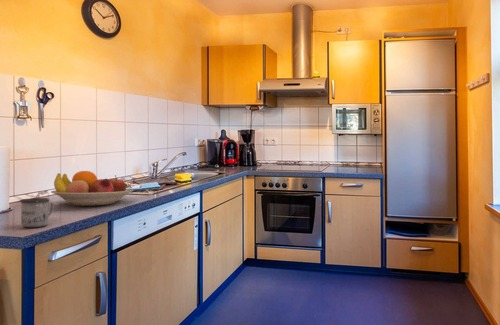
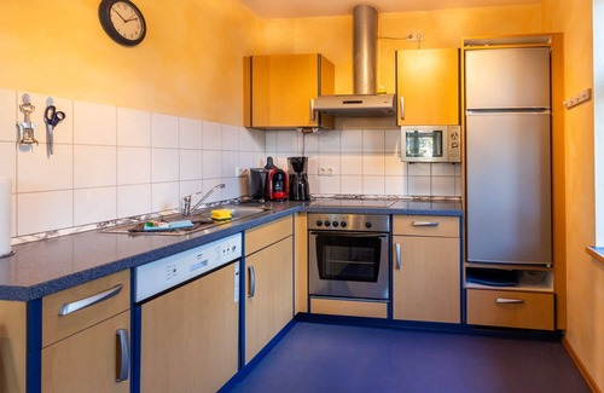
- mug (38, 211)
- fruit bowl (93, 187)
